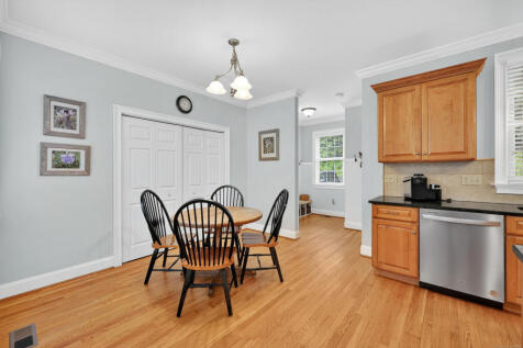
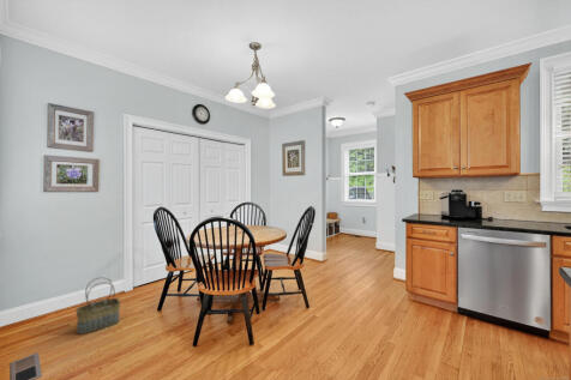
+ basket (98, 302)
